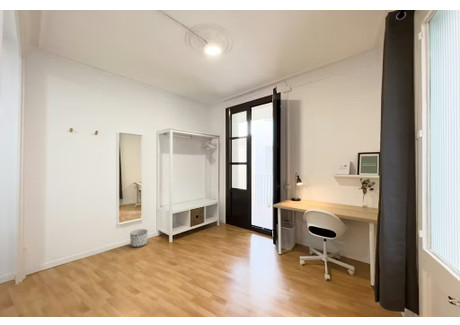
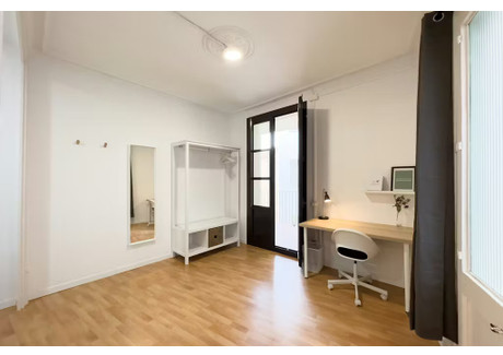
- planter (138, 238)
